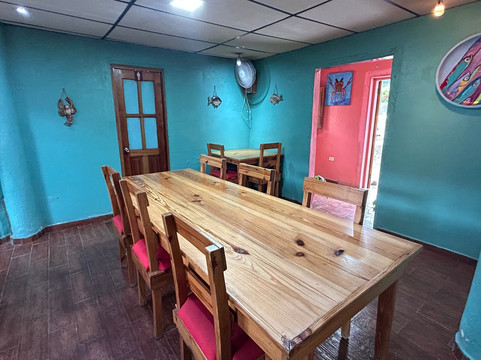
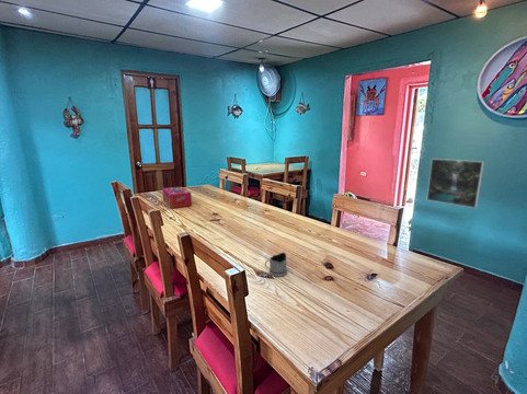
+ tissue box (176, 196)
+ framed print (452, 182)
+ tea glass holder (275, 264)
